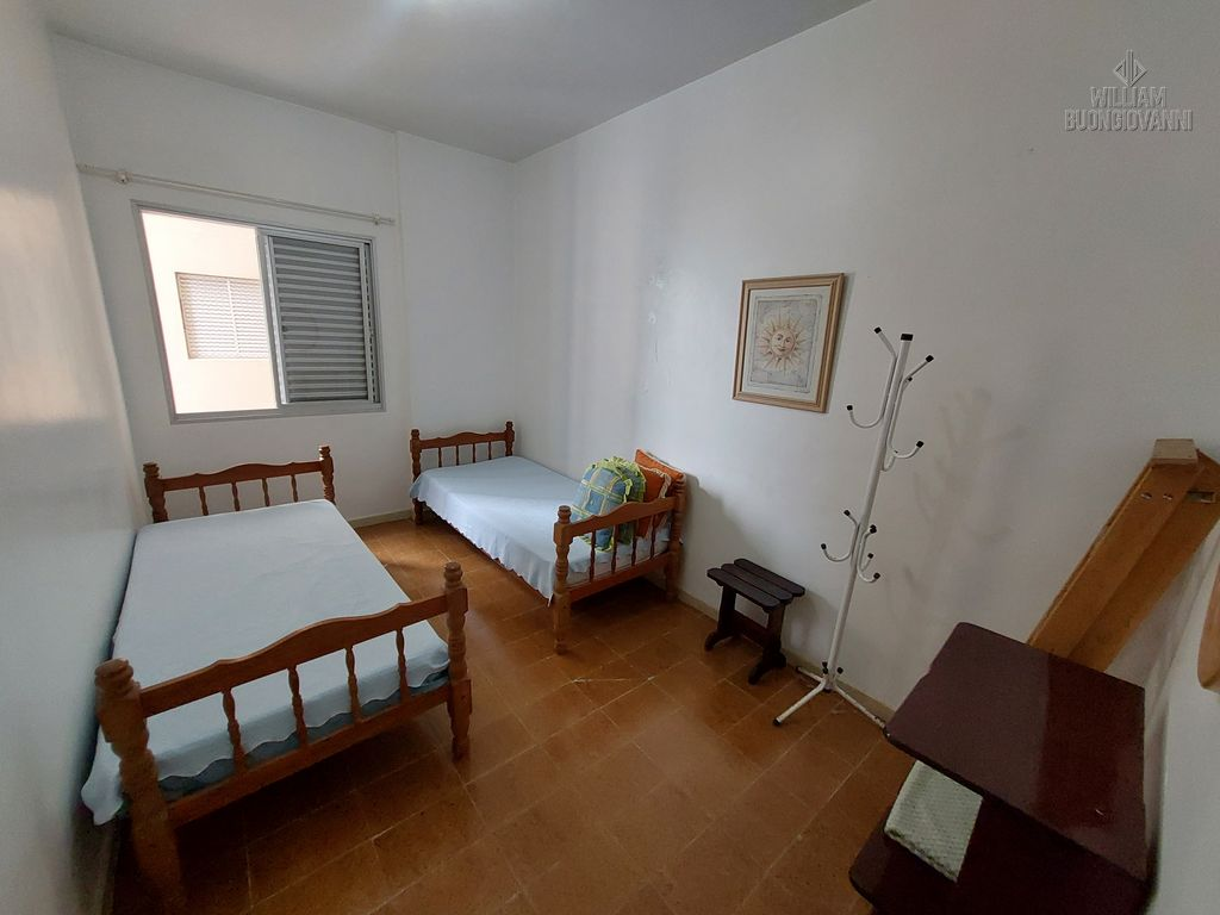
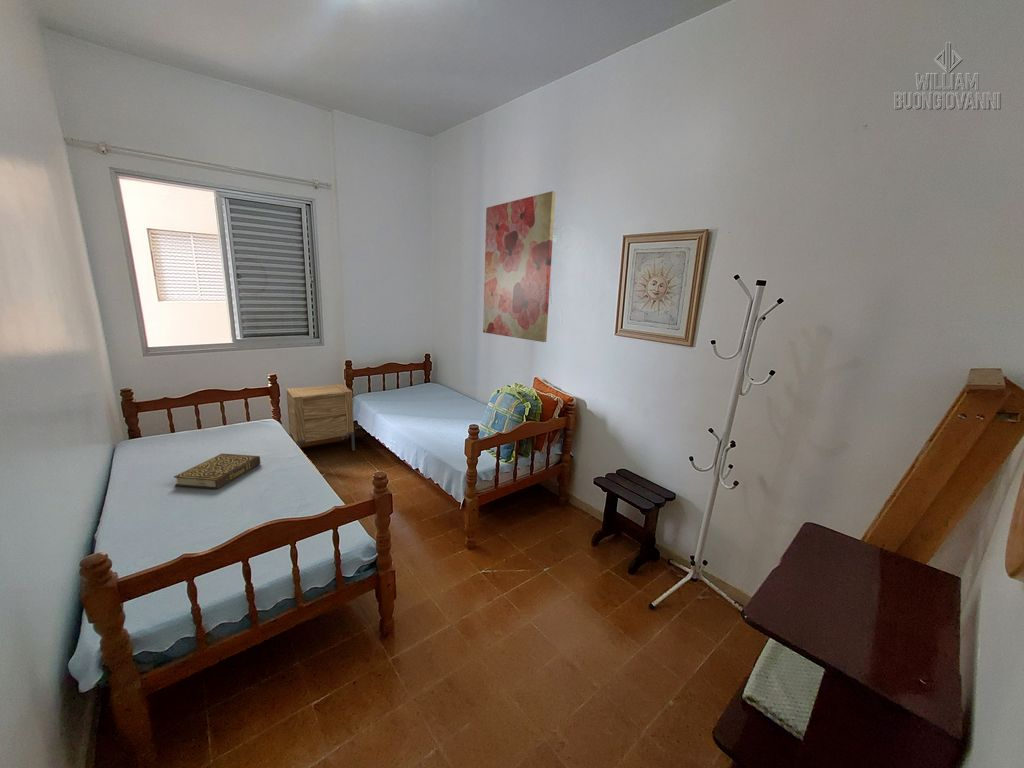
+ wall art (514, 271)
+ nightstand (321, 420)
+ book (221, 468)
